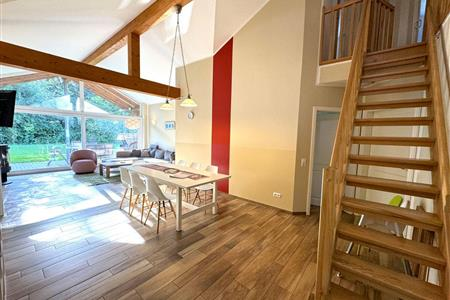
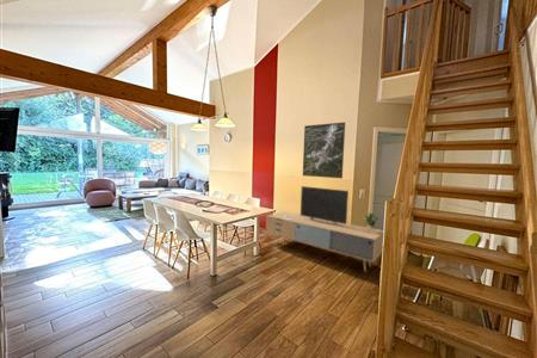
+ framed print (322, 150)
+ media console (320, 221)
